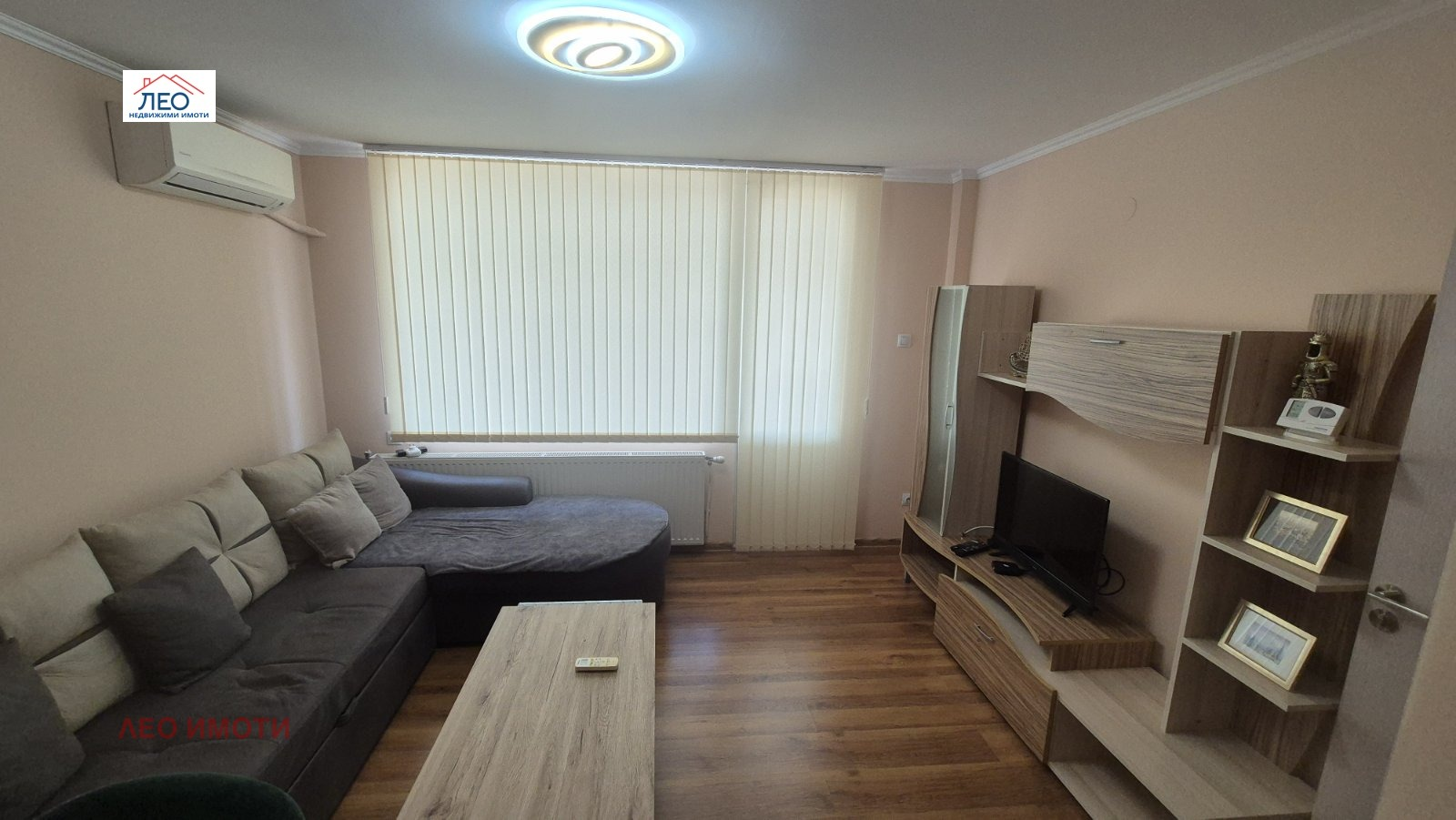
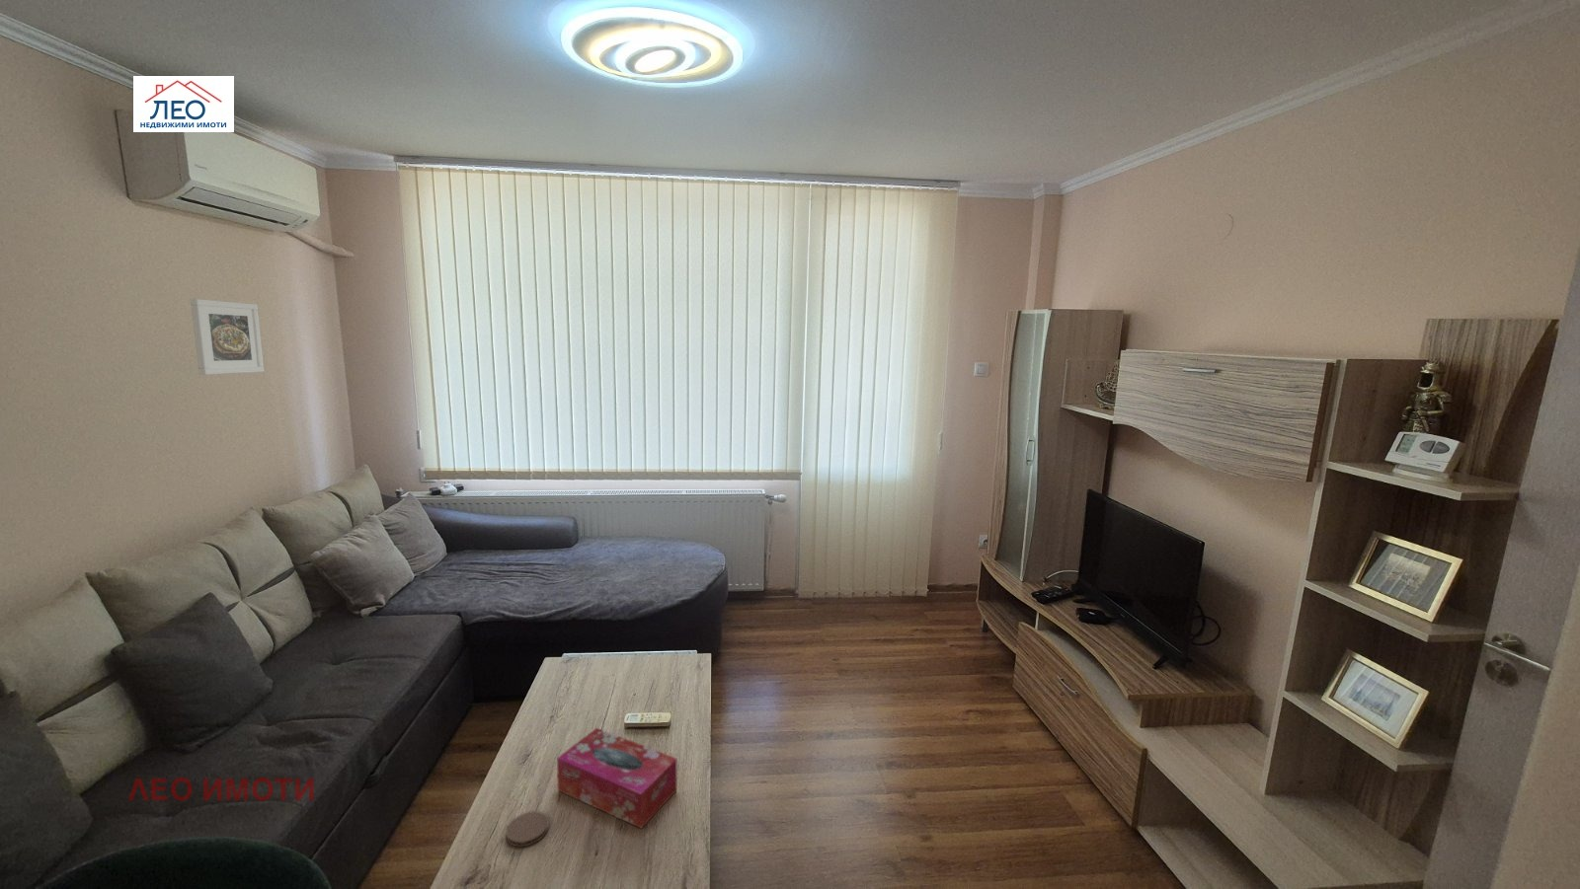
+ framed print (229, 337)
+ tissue box (617, 774)
+ coaster (527, 828)
